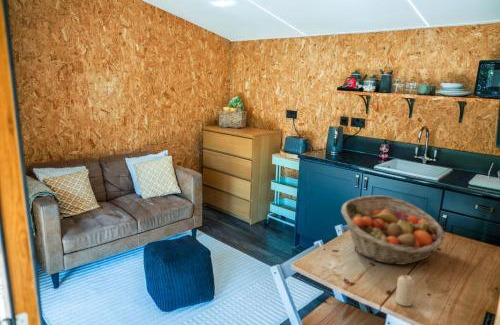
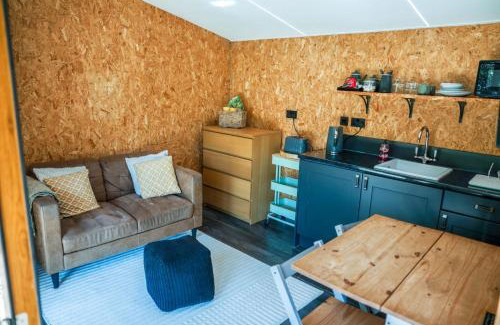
- fruit basket (390, 227)
- candle (405, 289)
